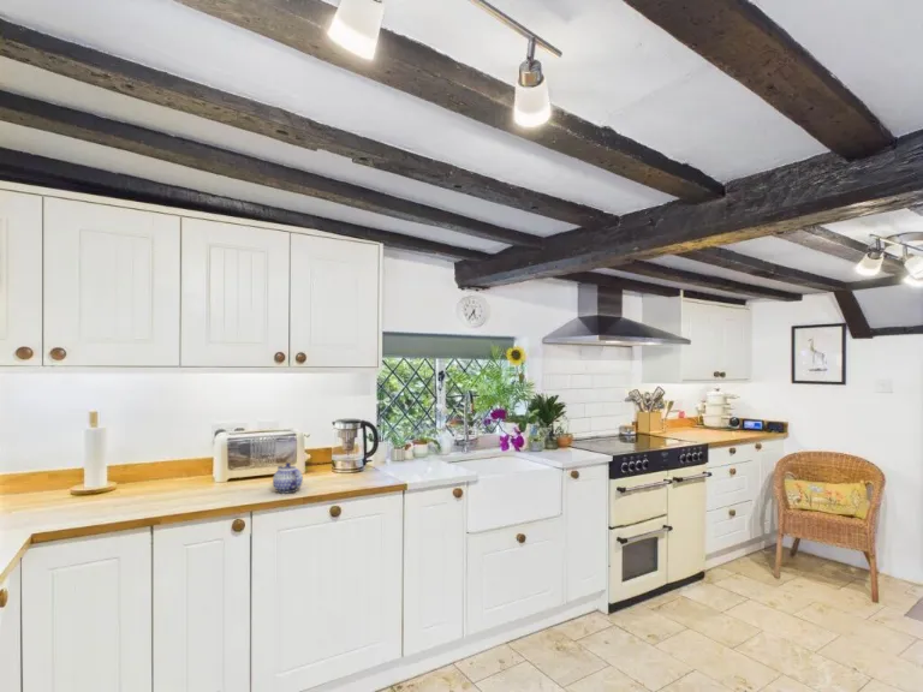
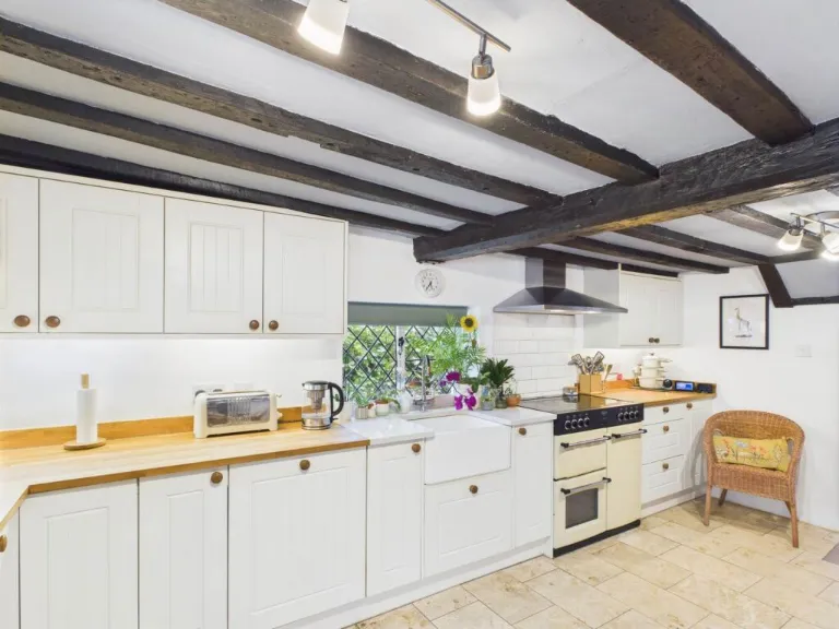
- teapot (287, 476)
